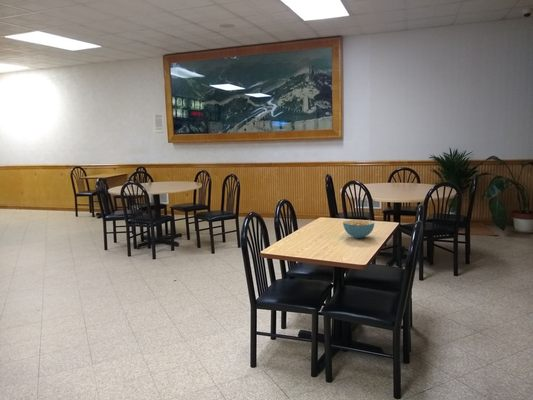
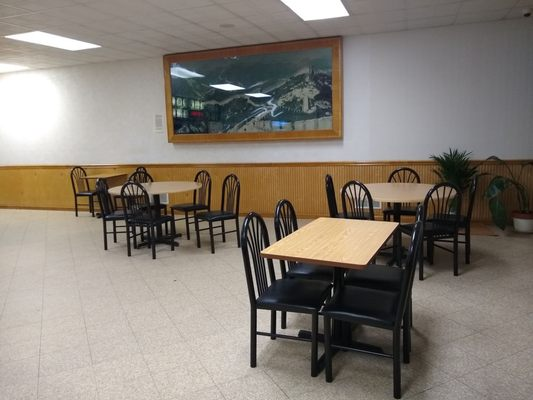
- cereal bowl (358, 229)
